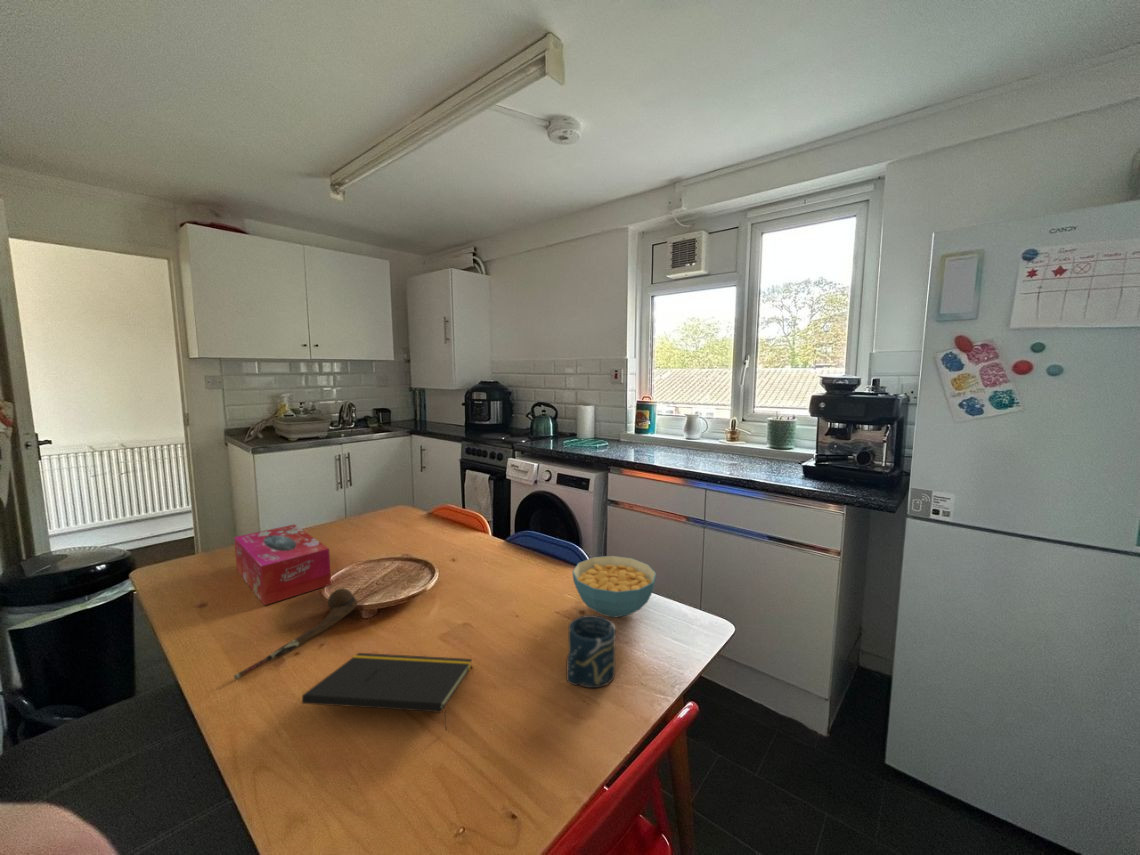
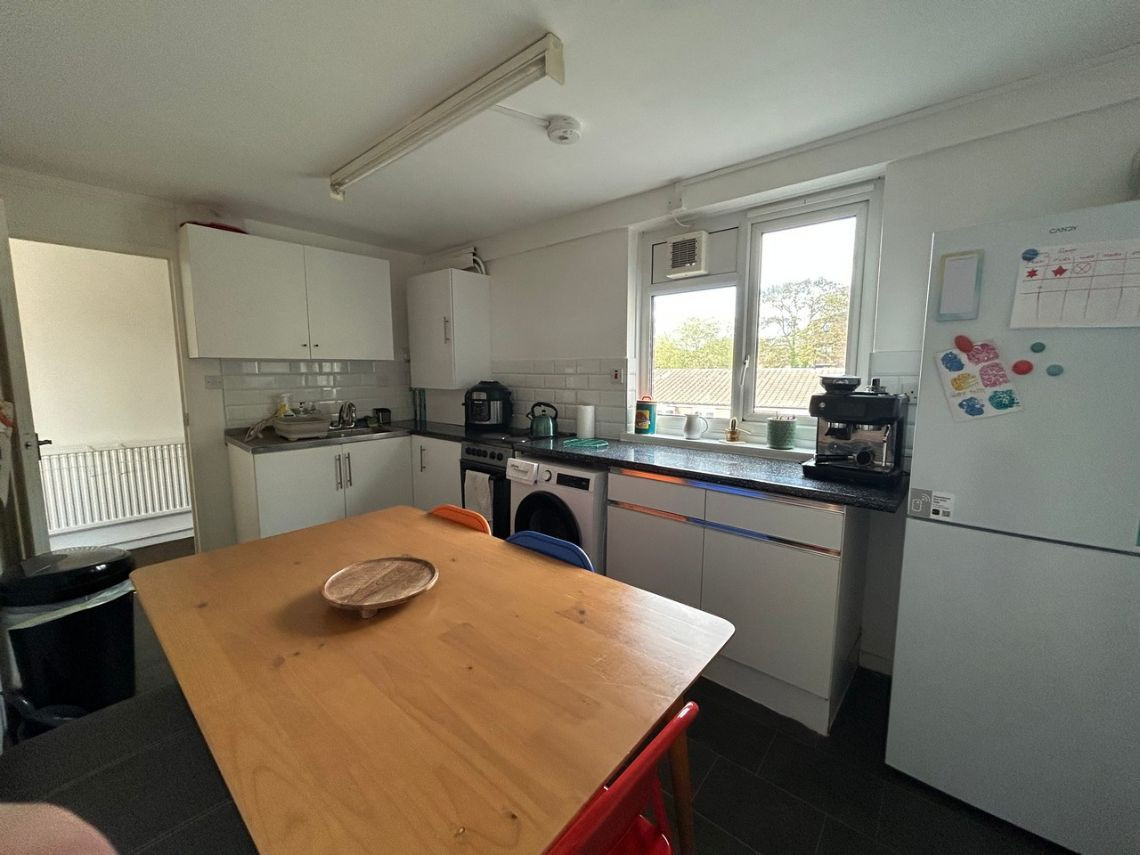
- notepad (394, 679)
- cereal bowl (613, 591)
- tissue box (281, 560)
- cup (587, 654)
- spoon (304, 633)
